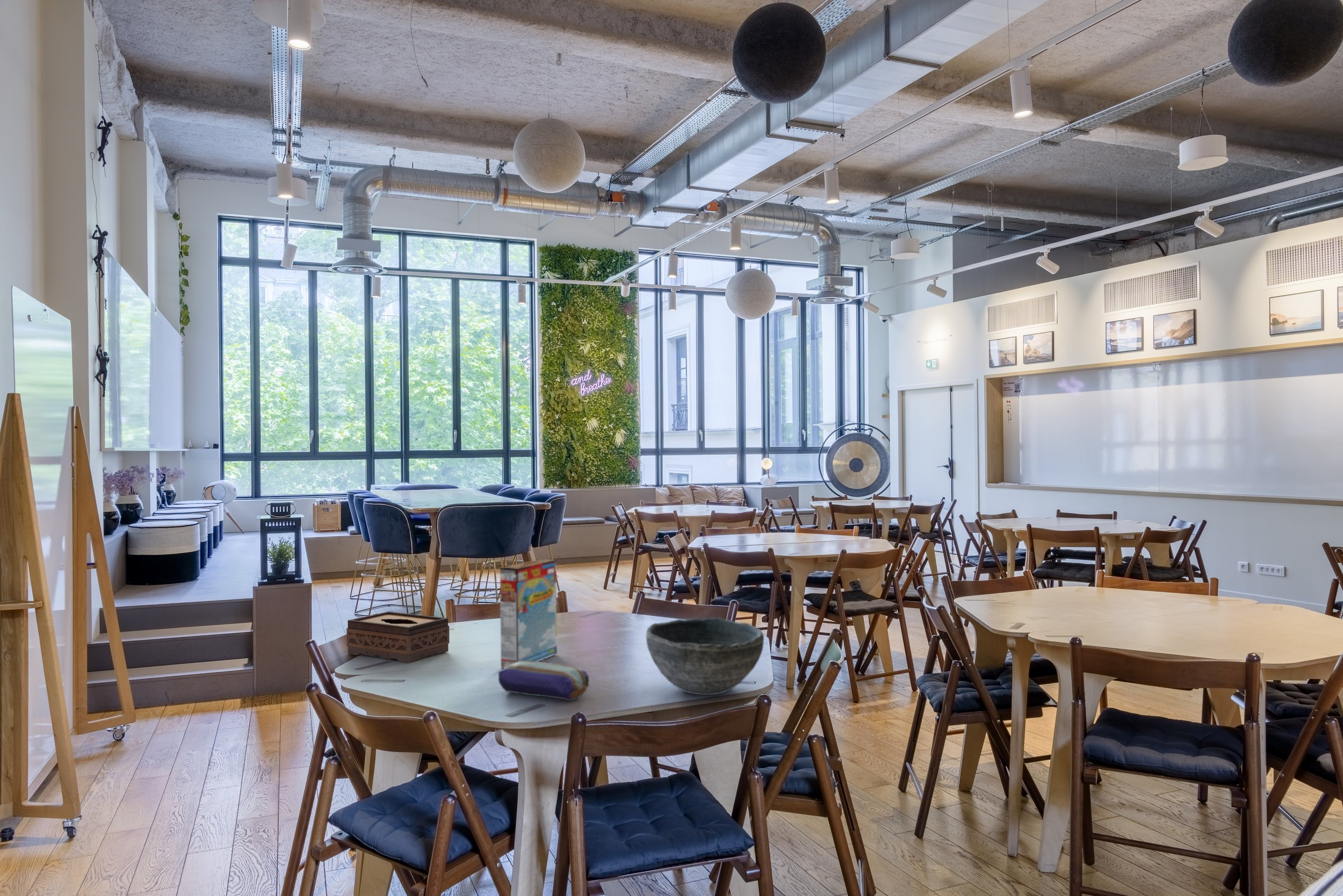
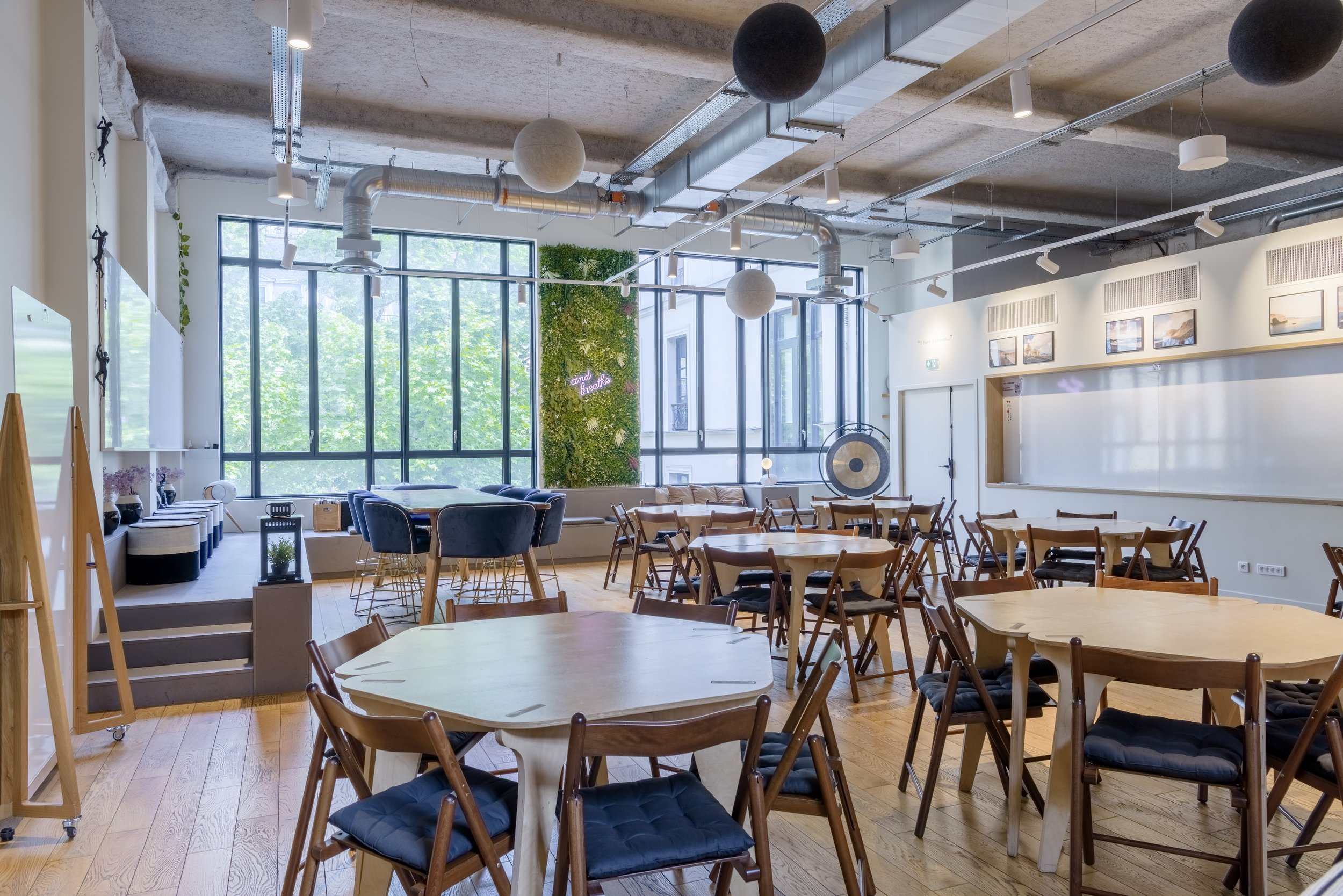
- cereal box (529, 612)
- tissue box (398, 635)
- pencil case (543, 680)
- bowl (705, 658)
